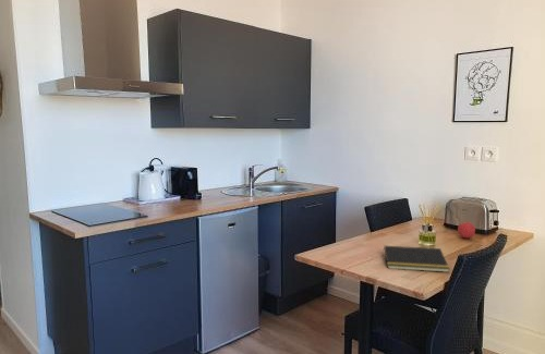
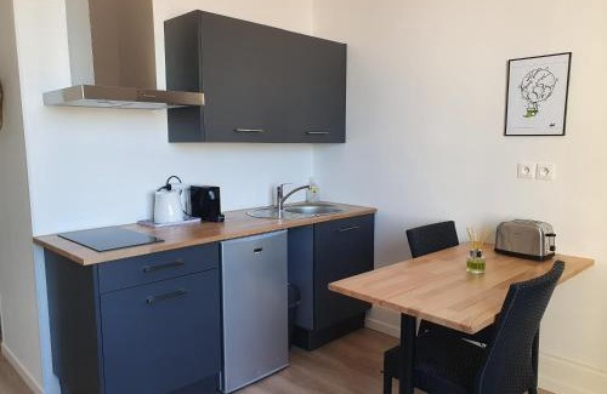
- fruit (465, 230)
- notepad (414, 258)
